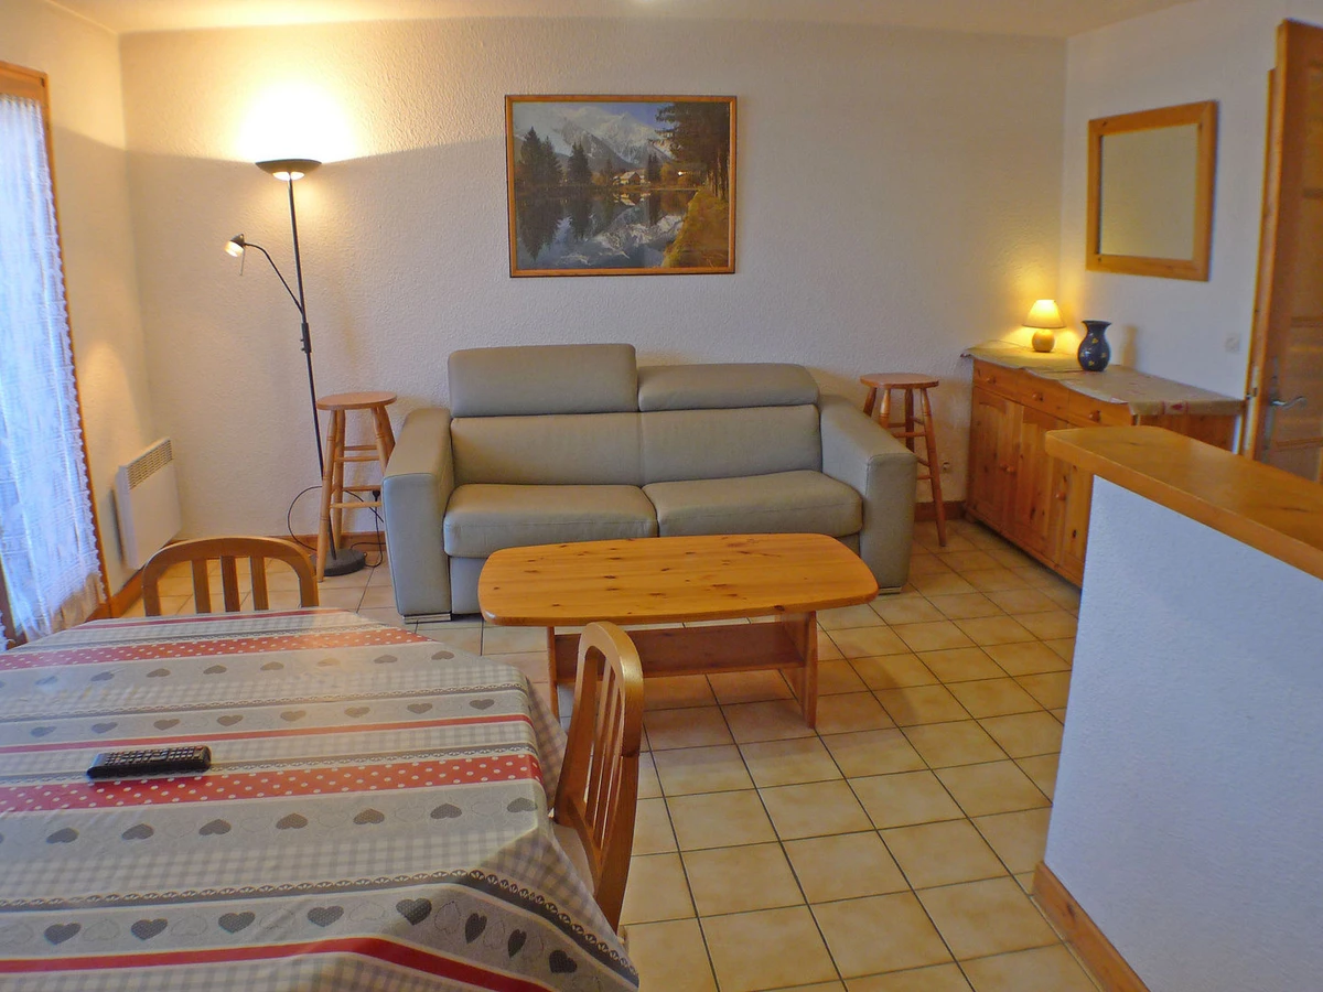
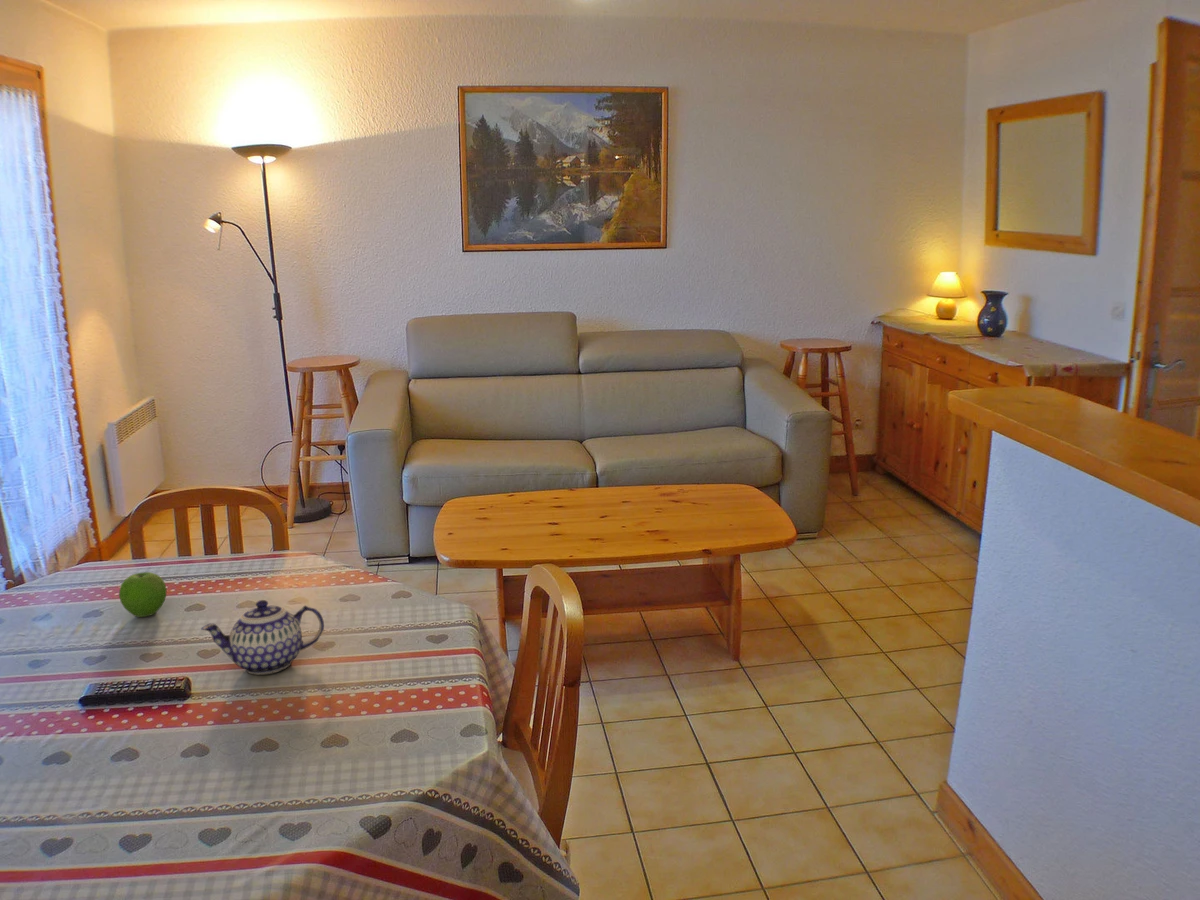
+ teapot (264, 633)
+ fruit (143, 594)
